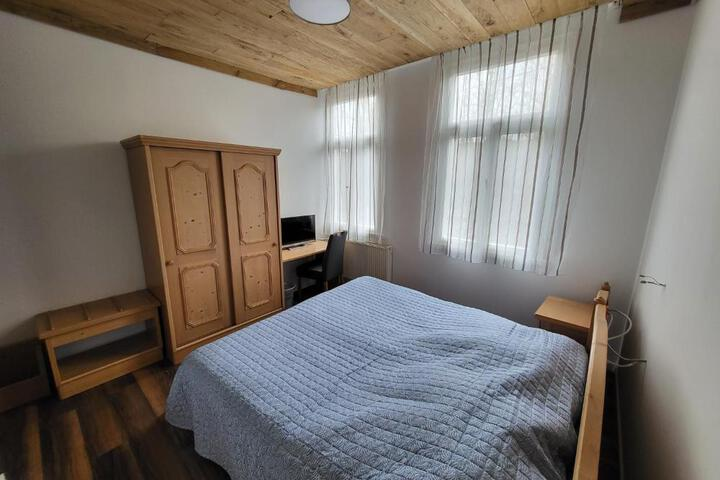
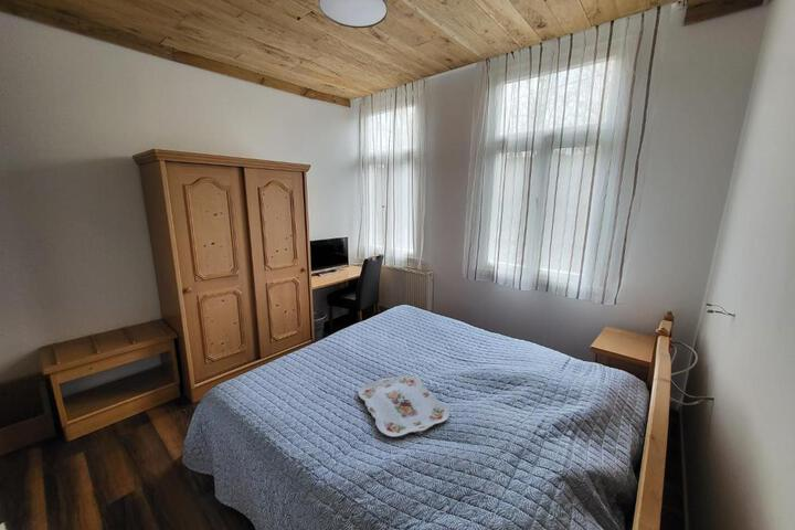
+ serving tray (401, 402)
